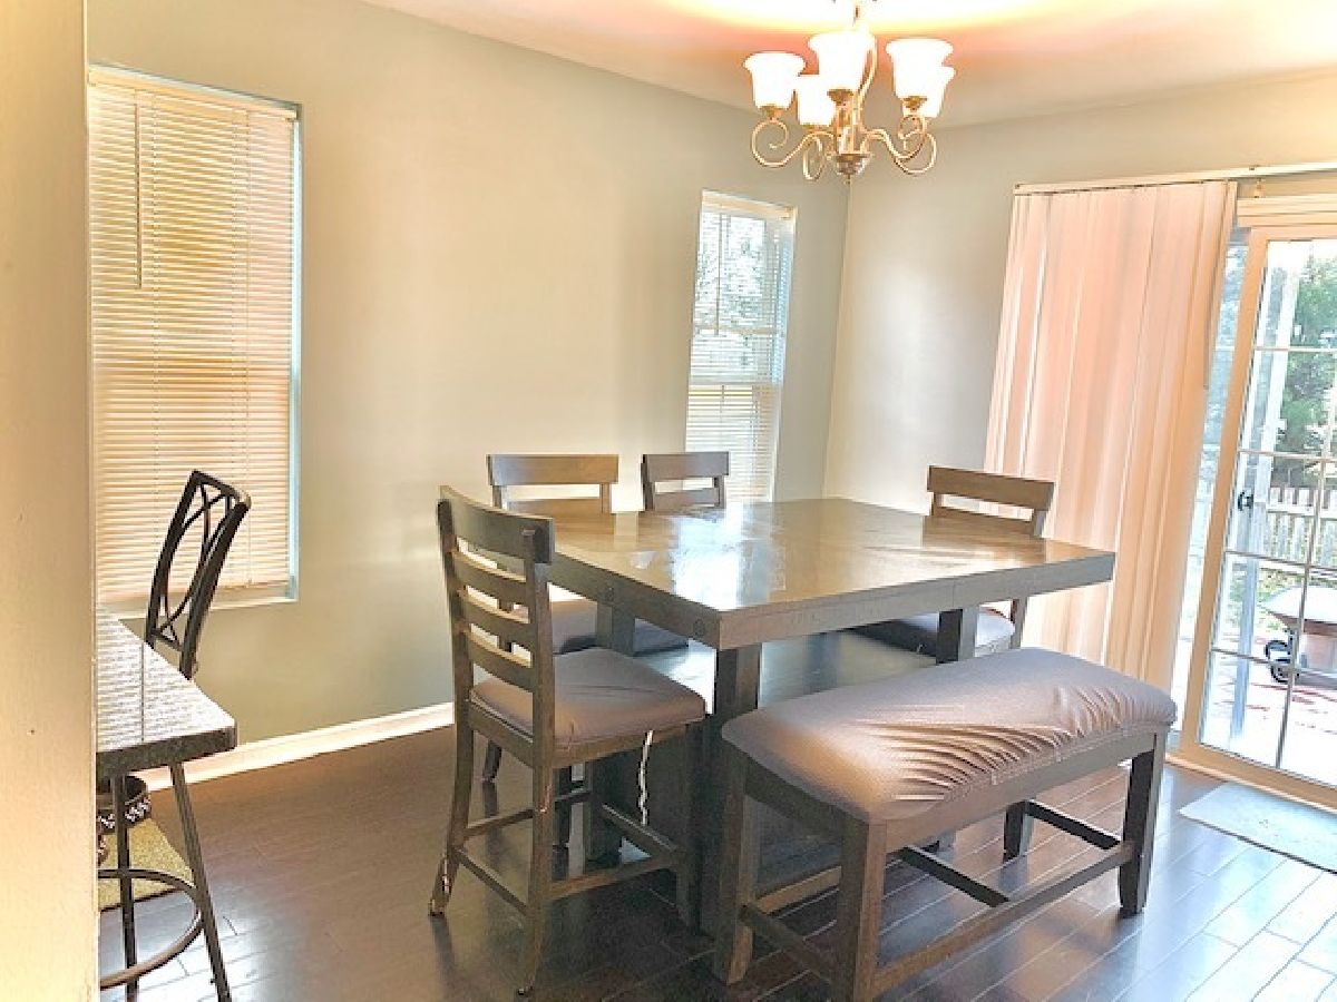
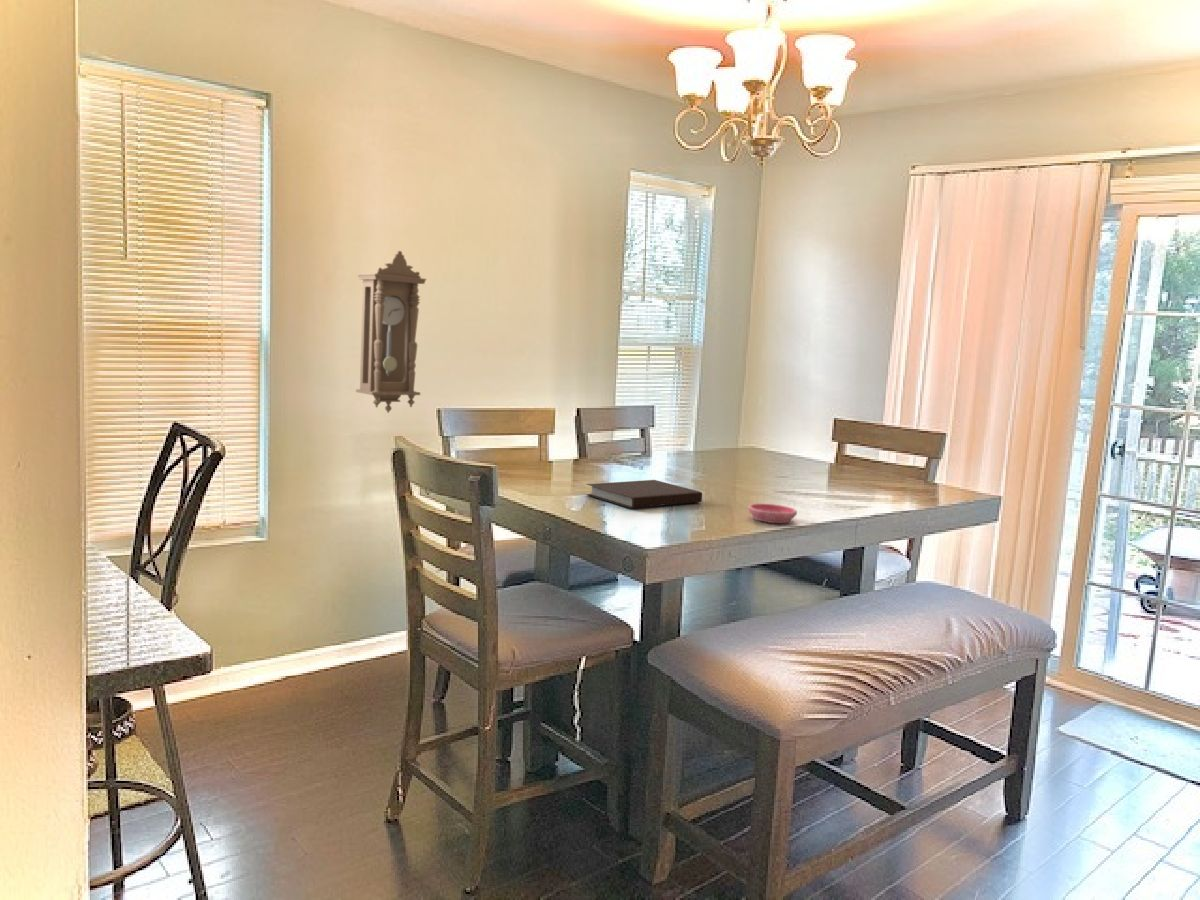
+ saucer (772, 513)
+ notebook (643, 493)
+ pendulum clock (390, 332)
